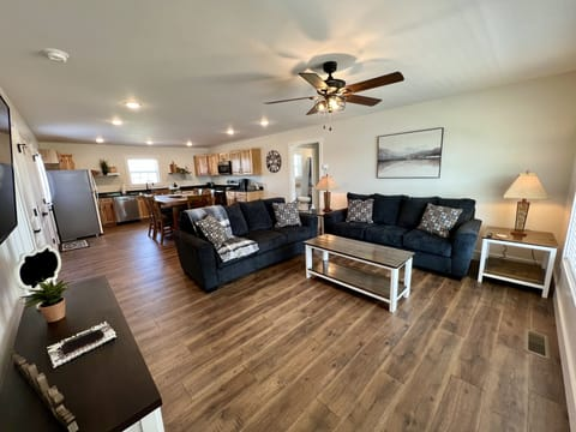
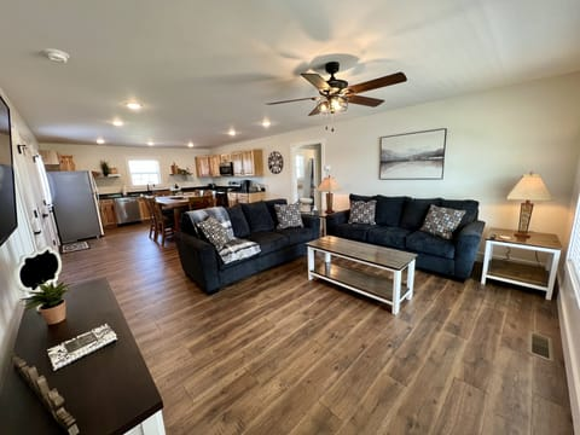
- cell phone (83, 340)
